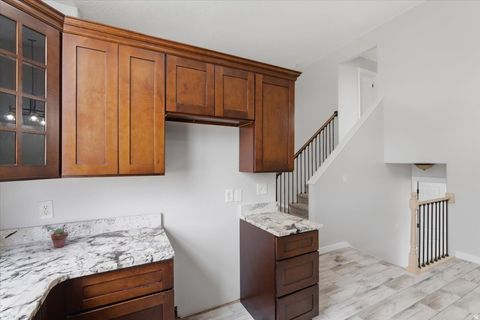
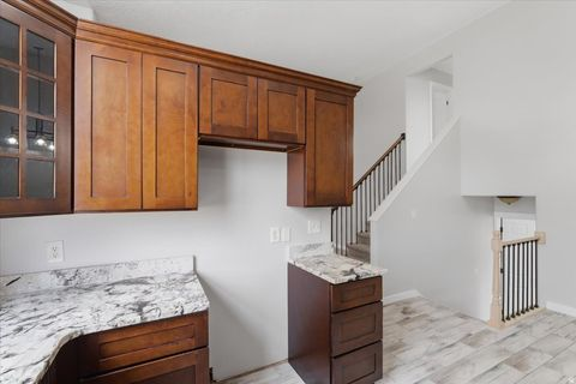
- potted succulent (59, 237)
